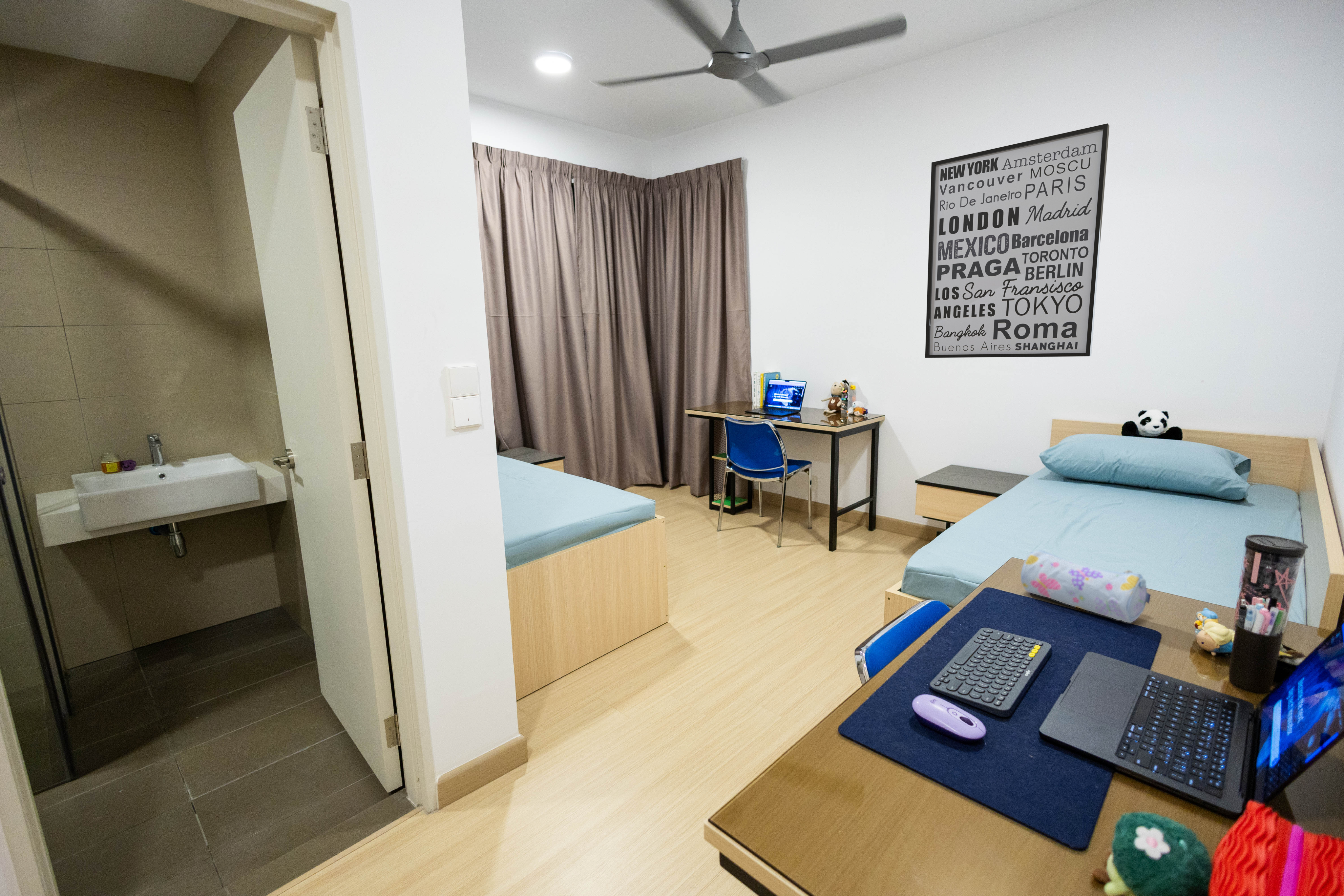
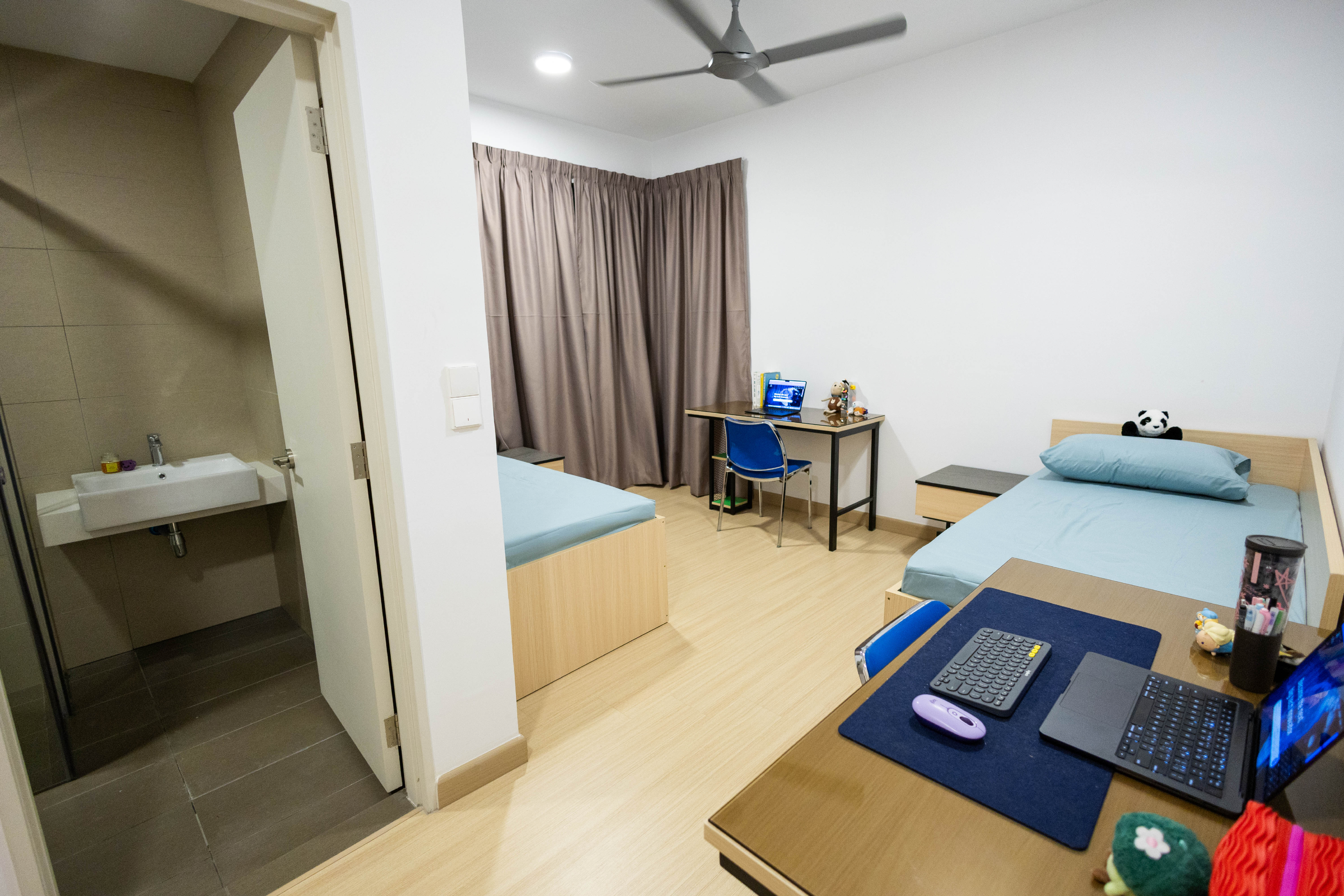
- pencil case (1081, 584)
- wall art (1007, 254)
